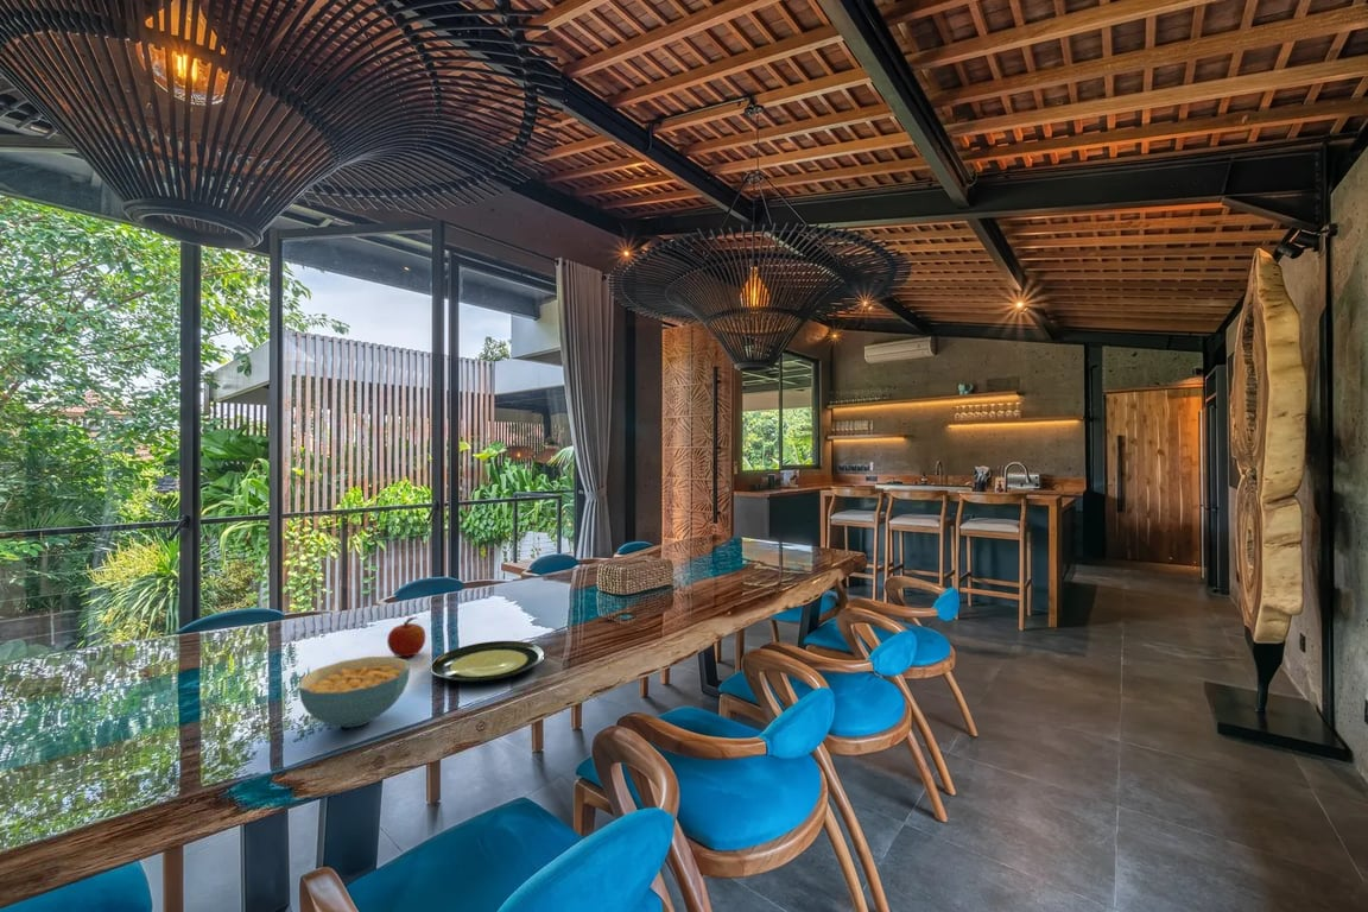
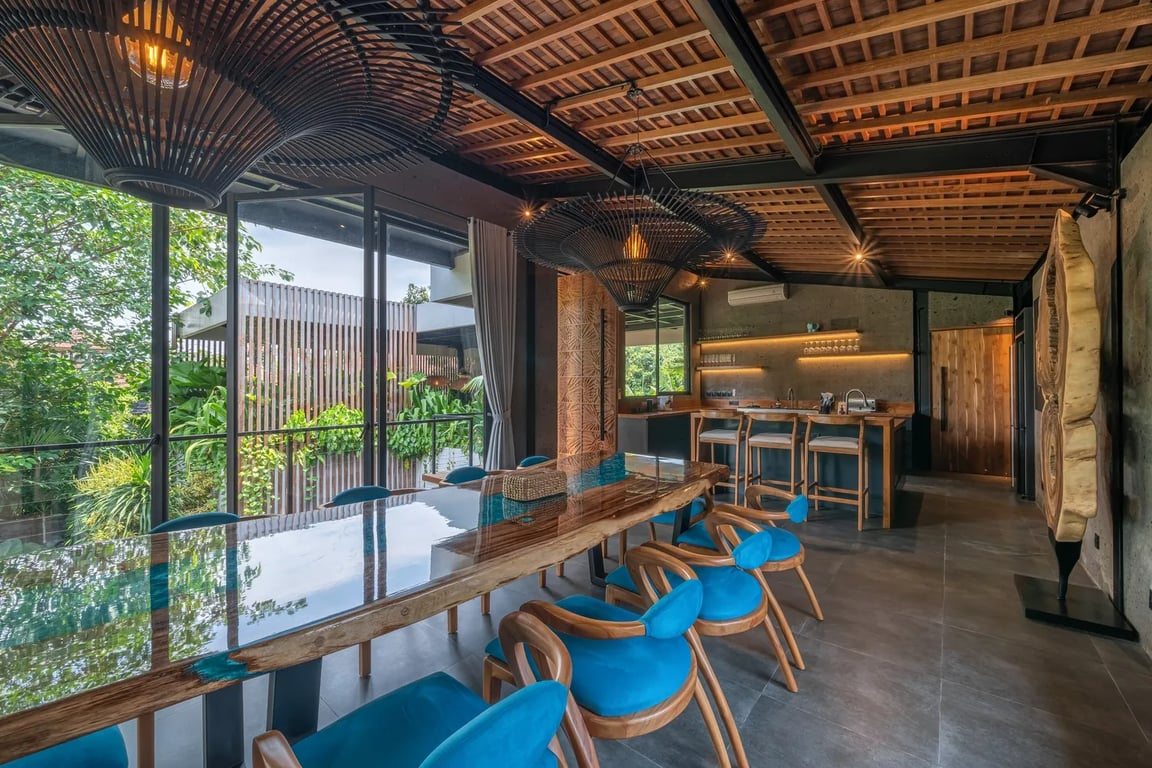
- fruit (406, 636)
- plate (489, 663)
- cereal bowl (356, 696)
